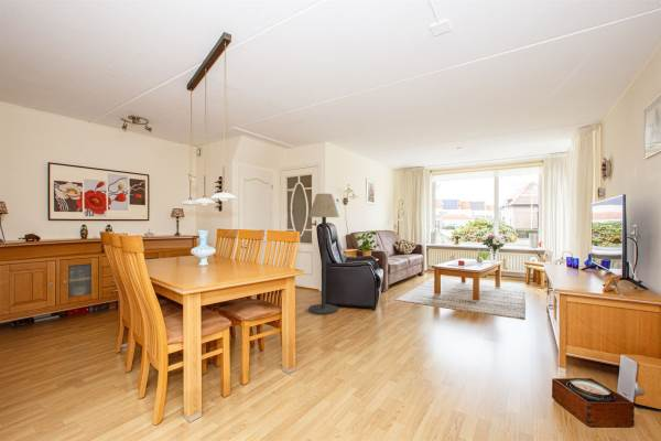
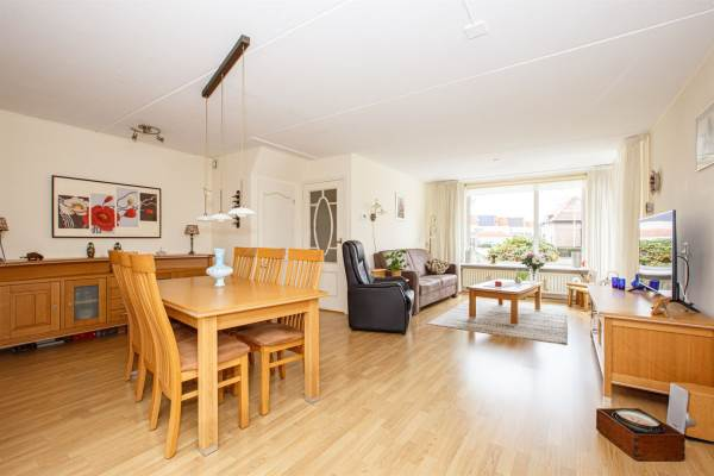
- floor lamp (323, 251)
